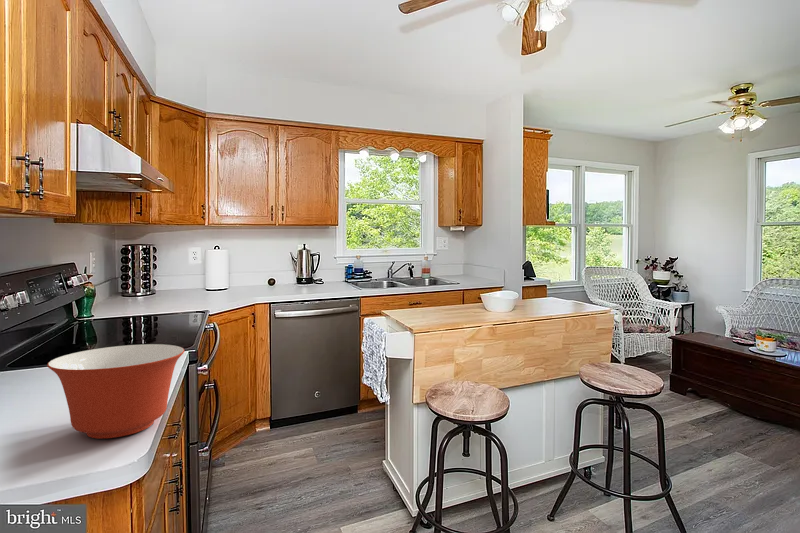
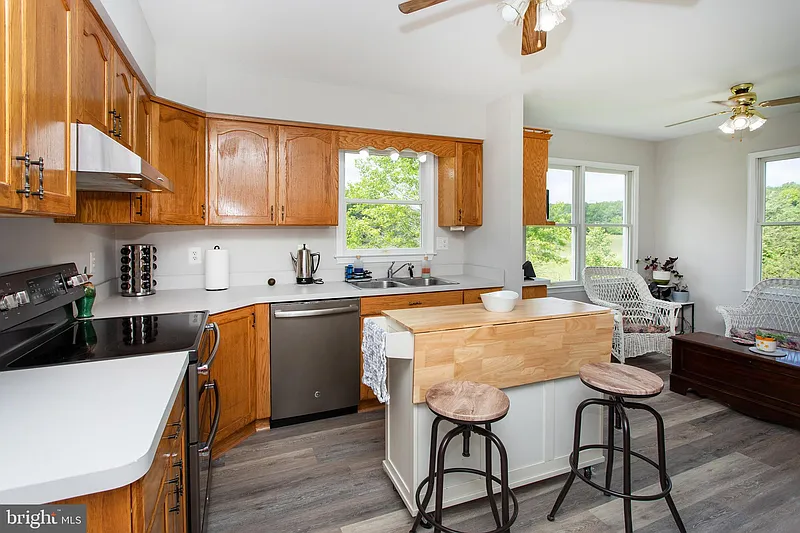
- mixing bowl (121, 391)
